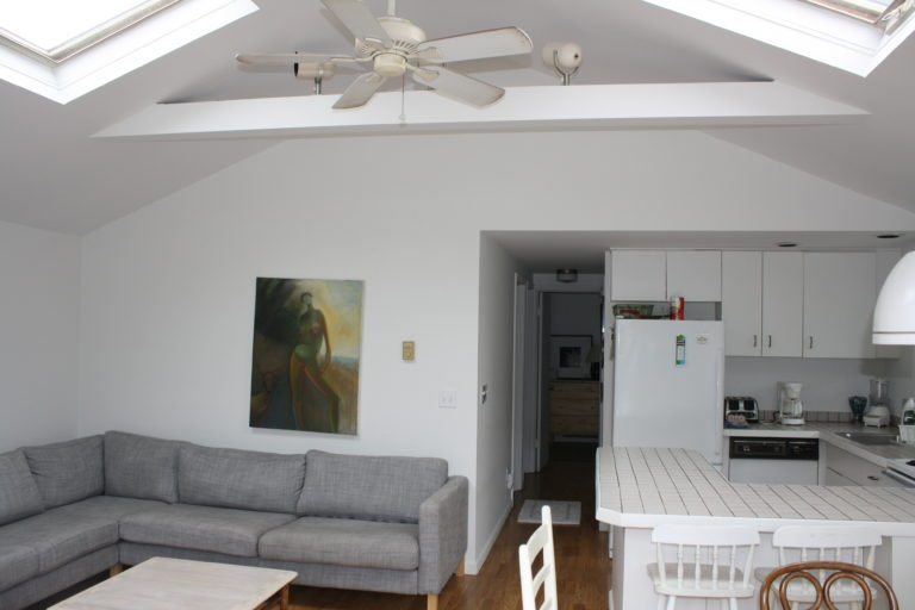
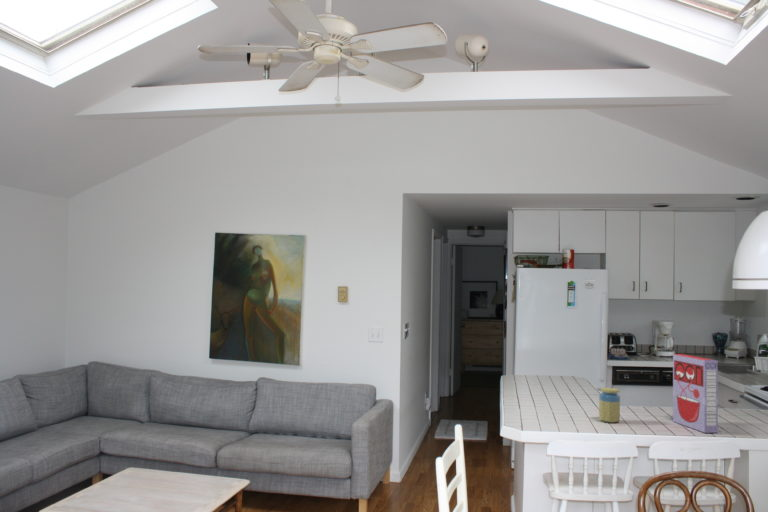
+ cereal box (694, 391)
+ jar (609, 405)
